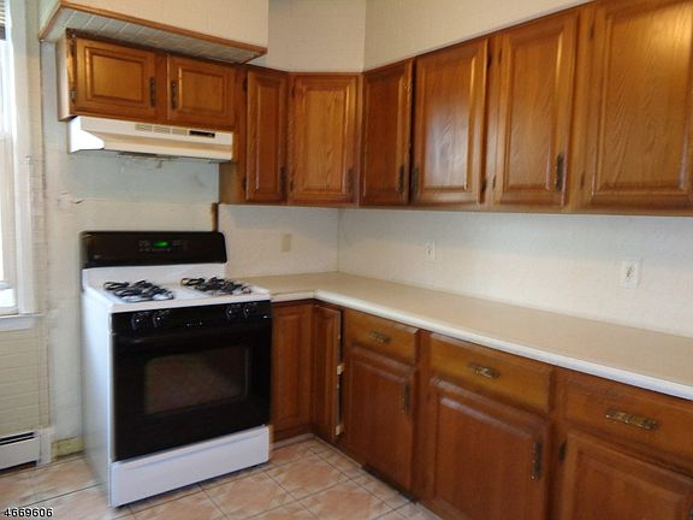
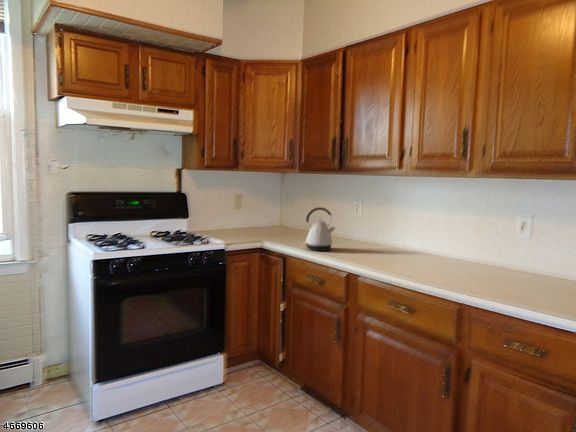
+ kettle (320, 228)
